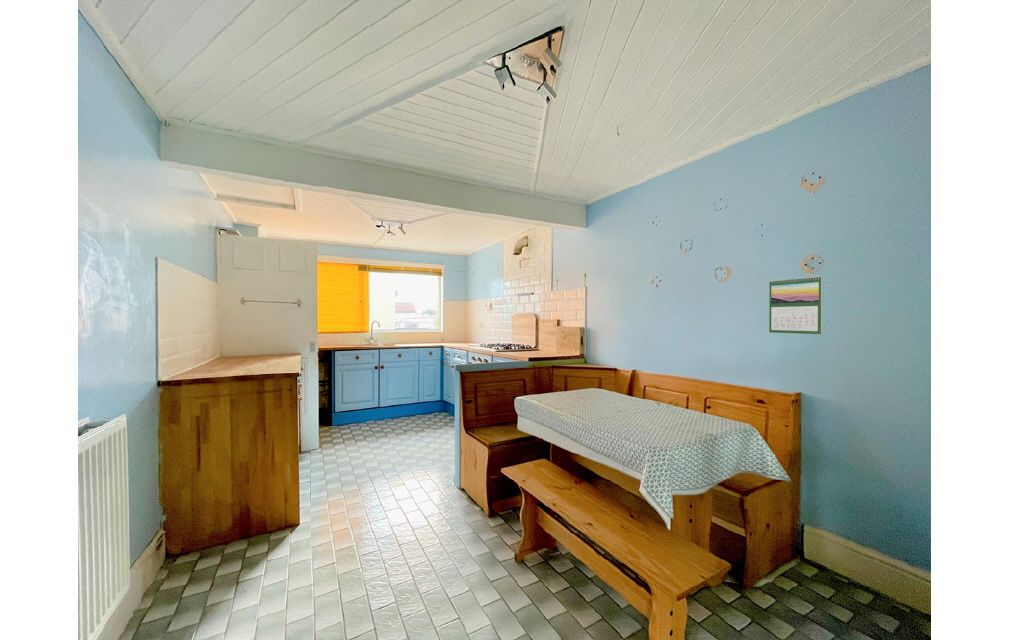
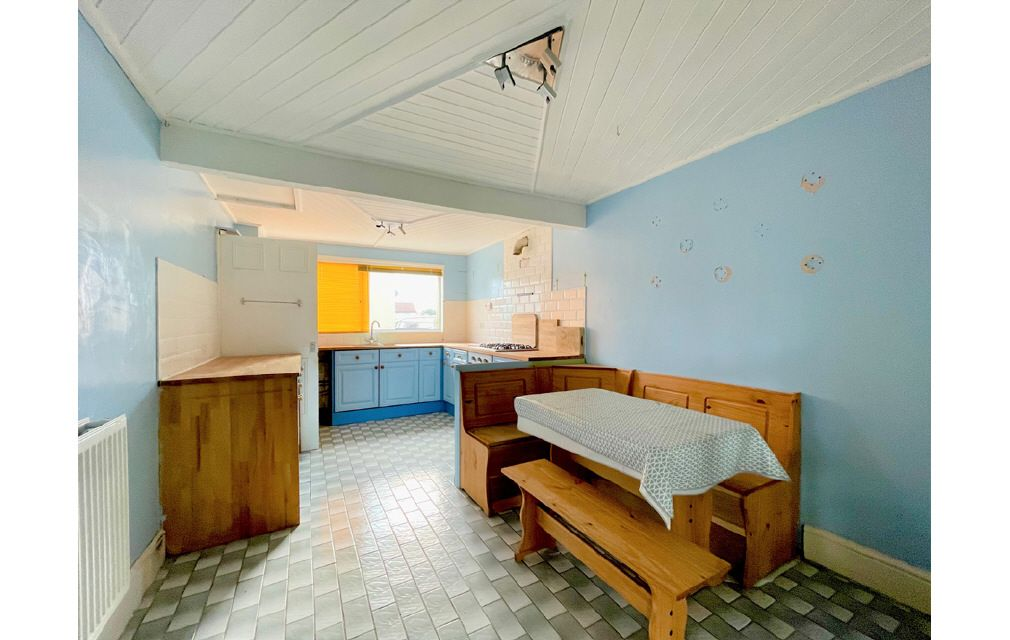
- calendar (794, 305)
